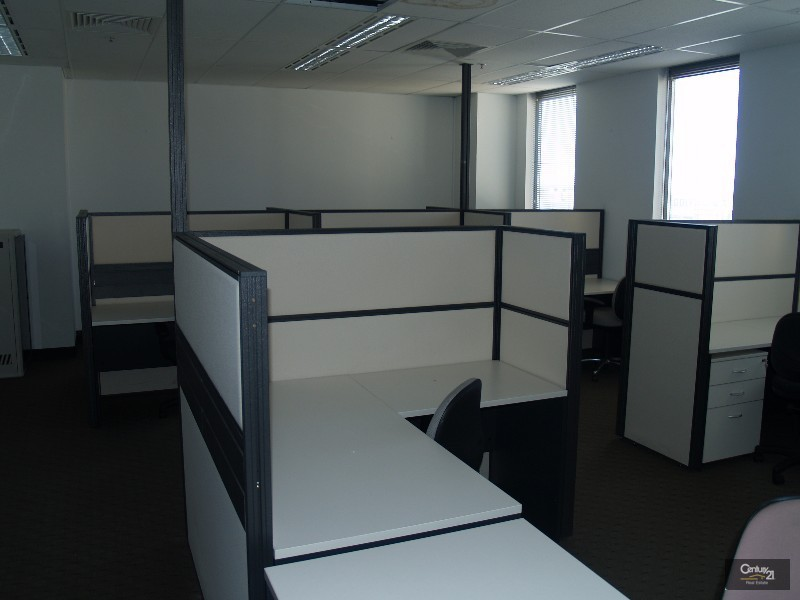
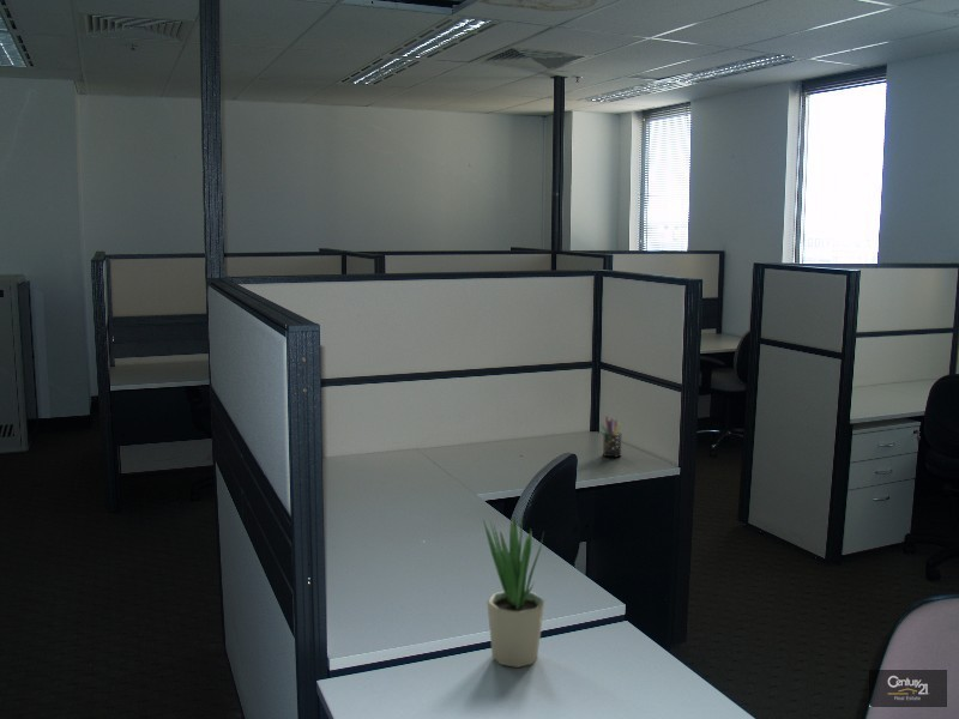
+ pen holder (609, 436)
+ potted plant (512, 576)
